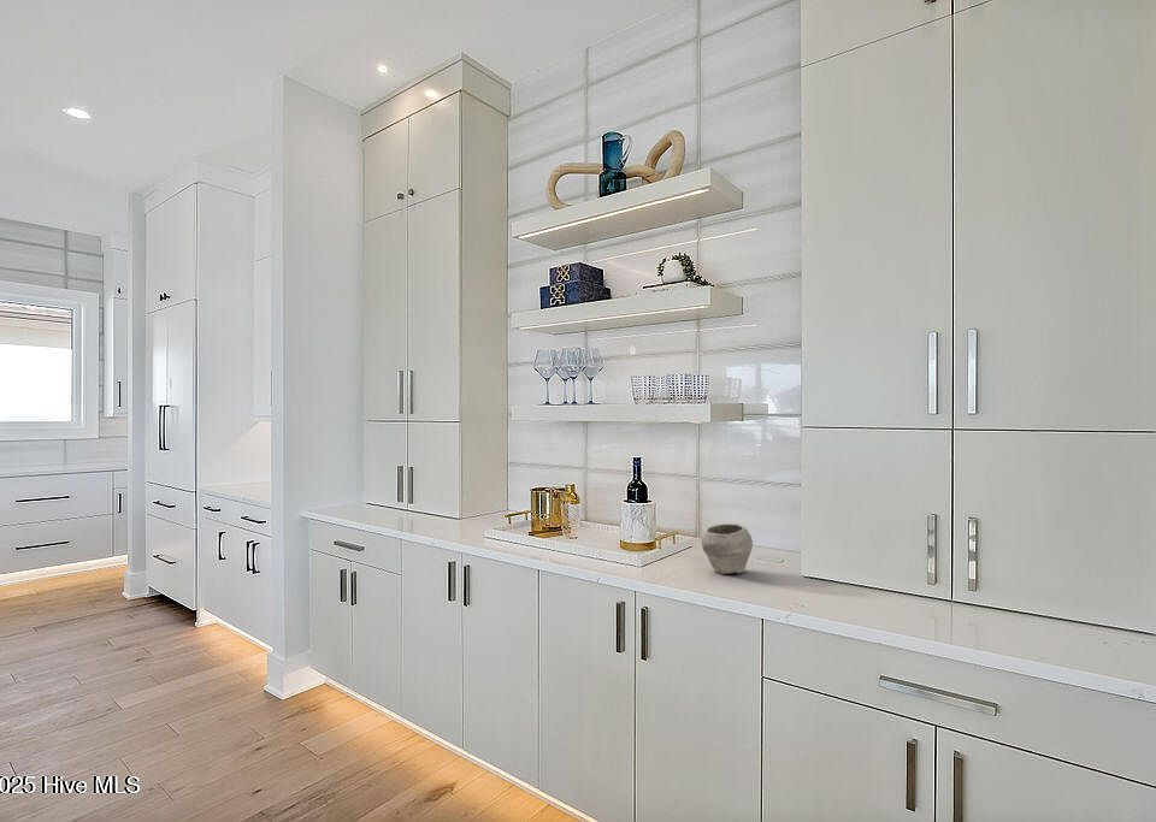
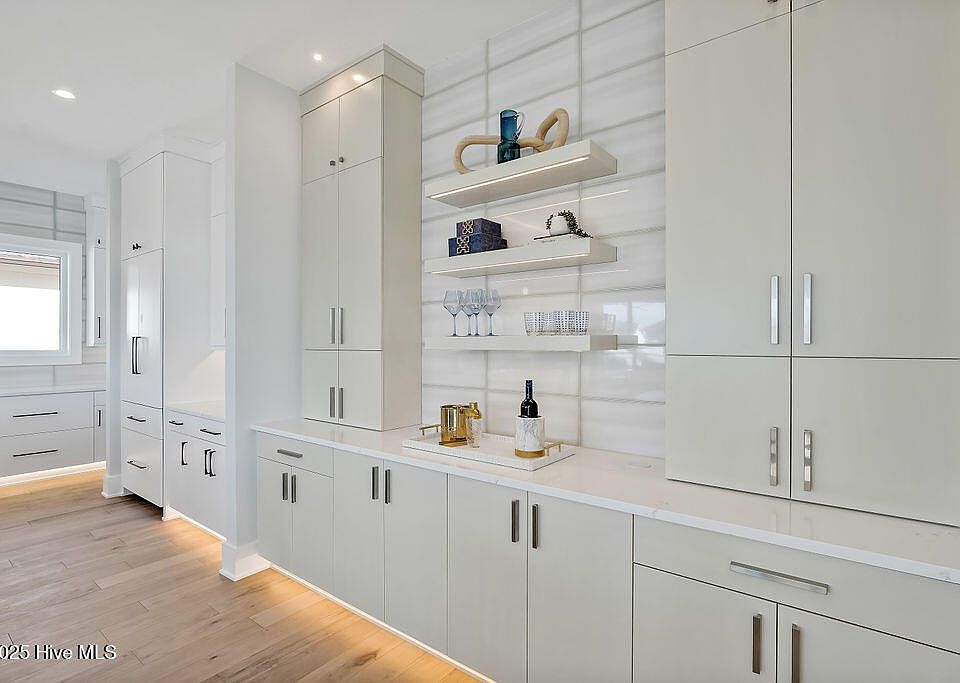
- bowl (726, 548)
